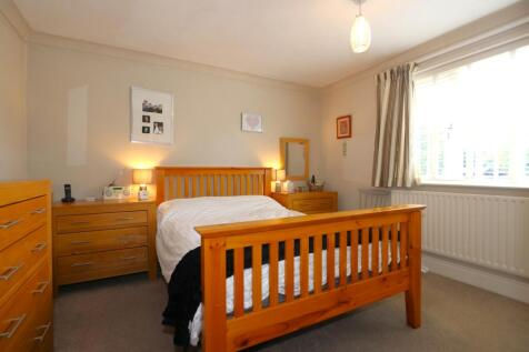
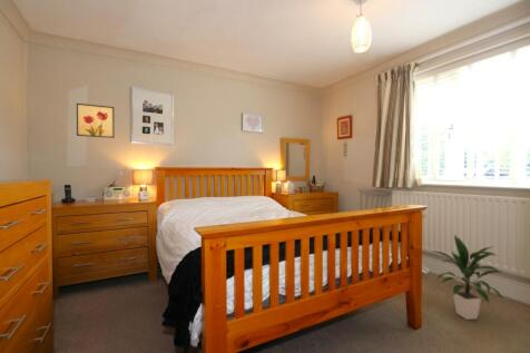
+ wall art (96, 120)
+ indoor plant (470, 276)
